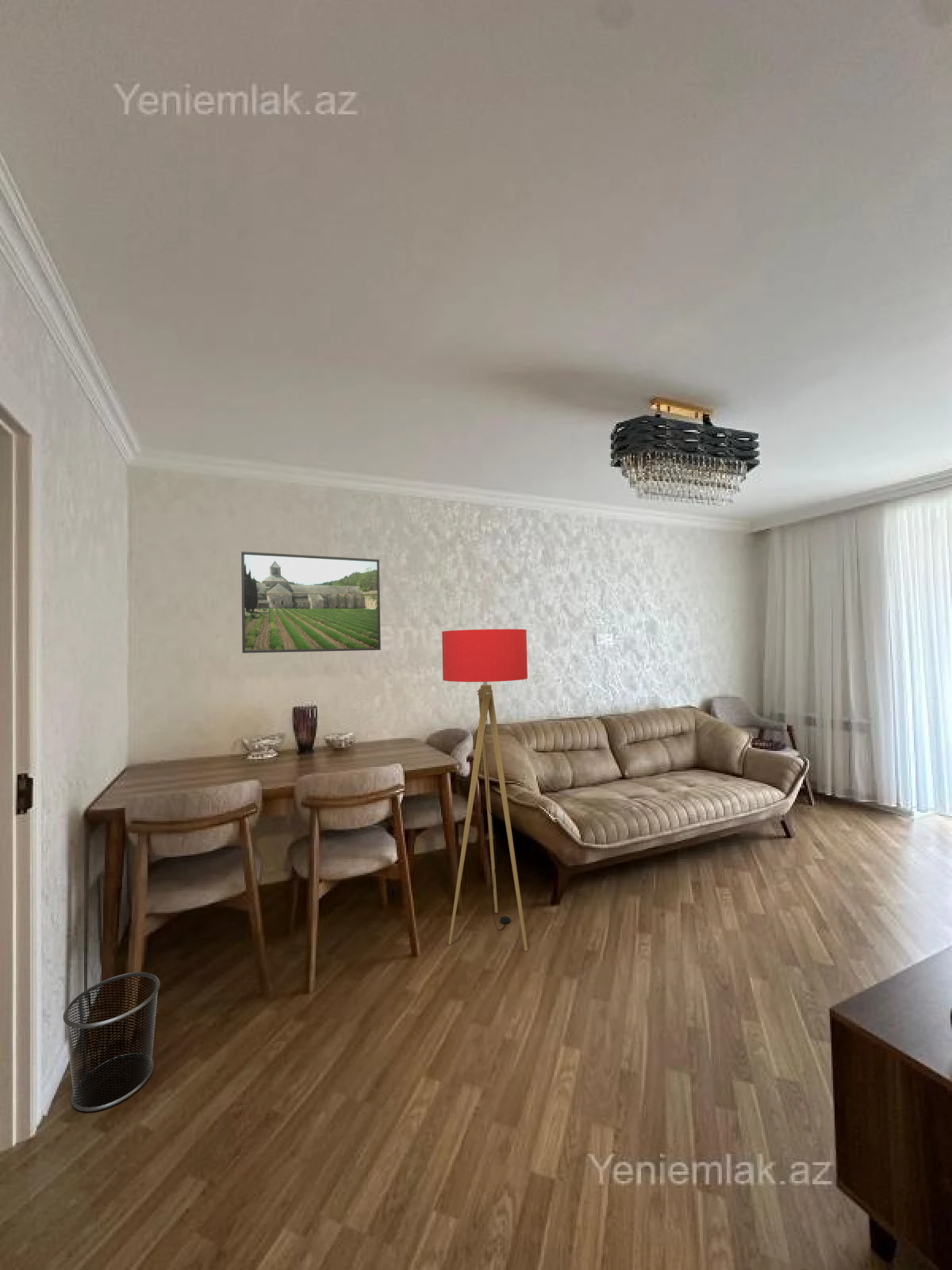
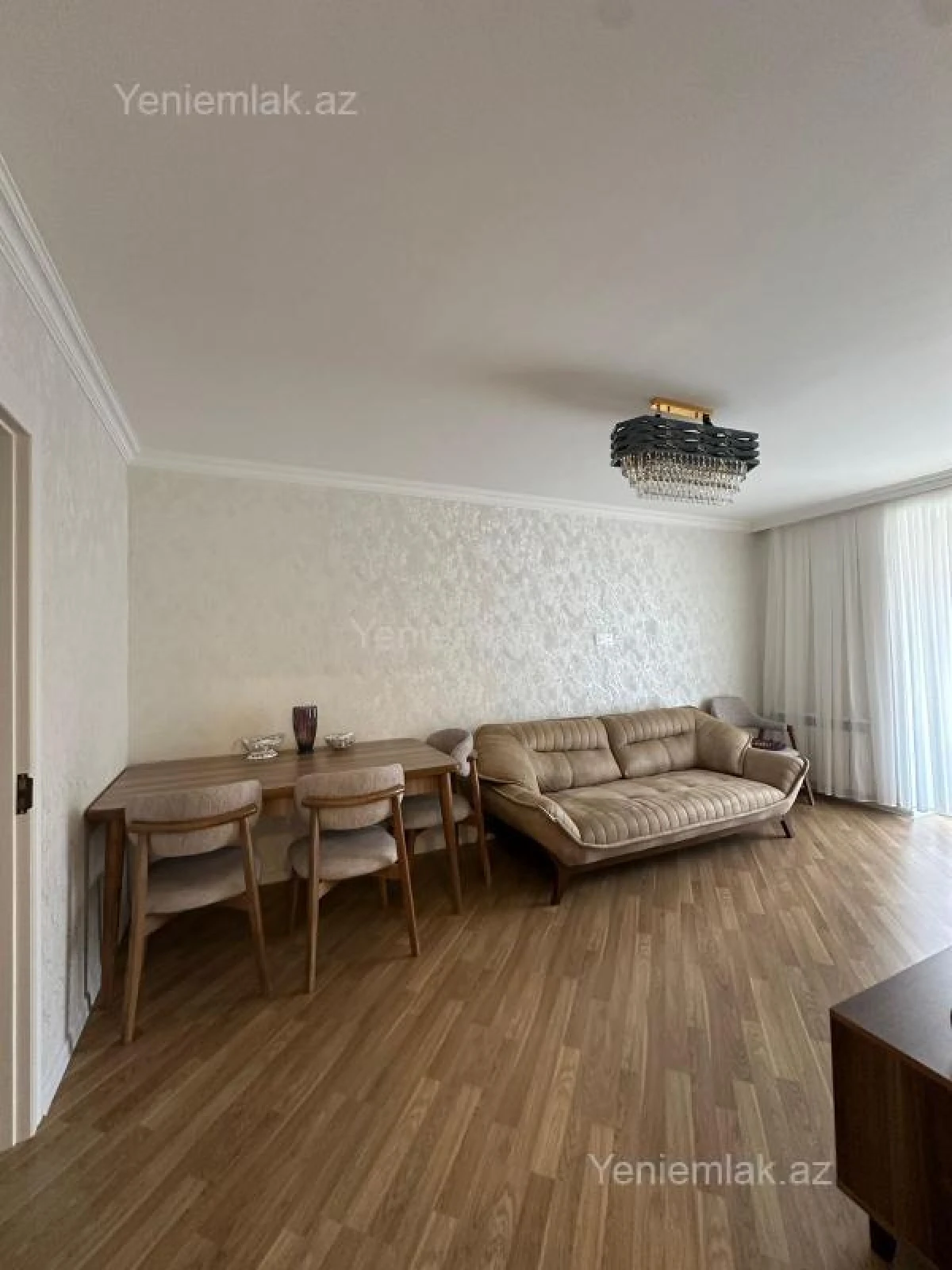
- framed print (314, 603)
- floor lamp (487, 781)
- waste bin (113, 1038)
